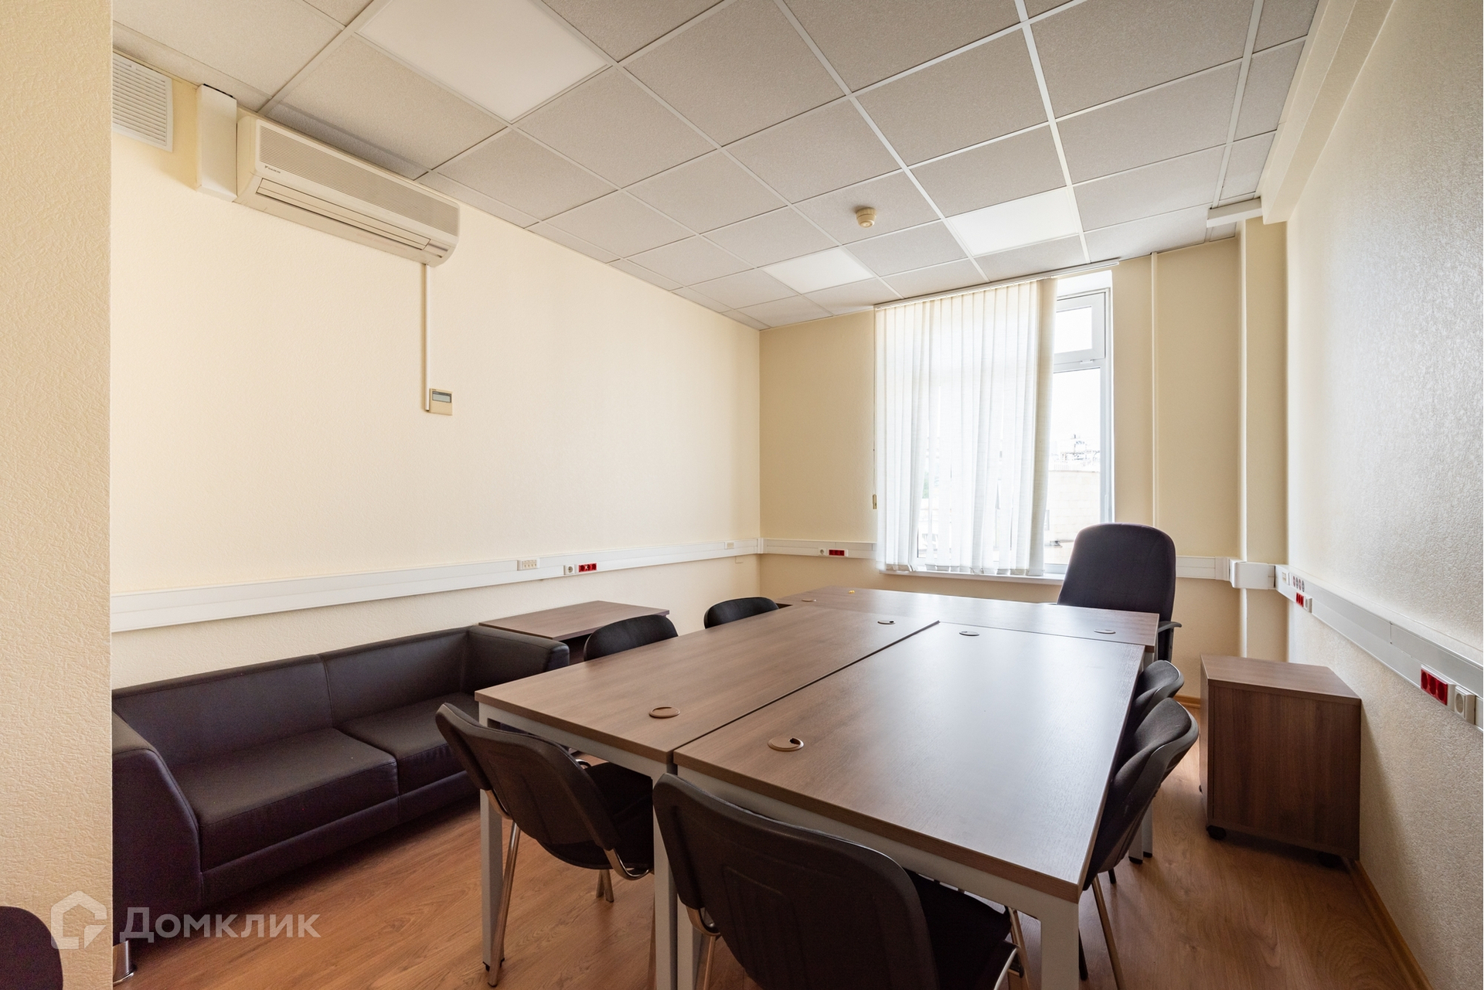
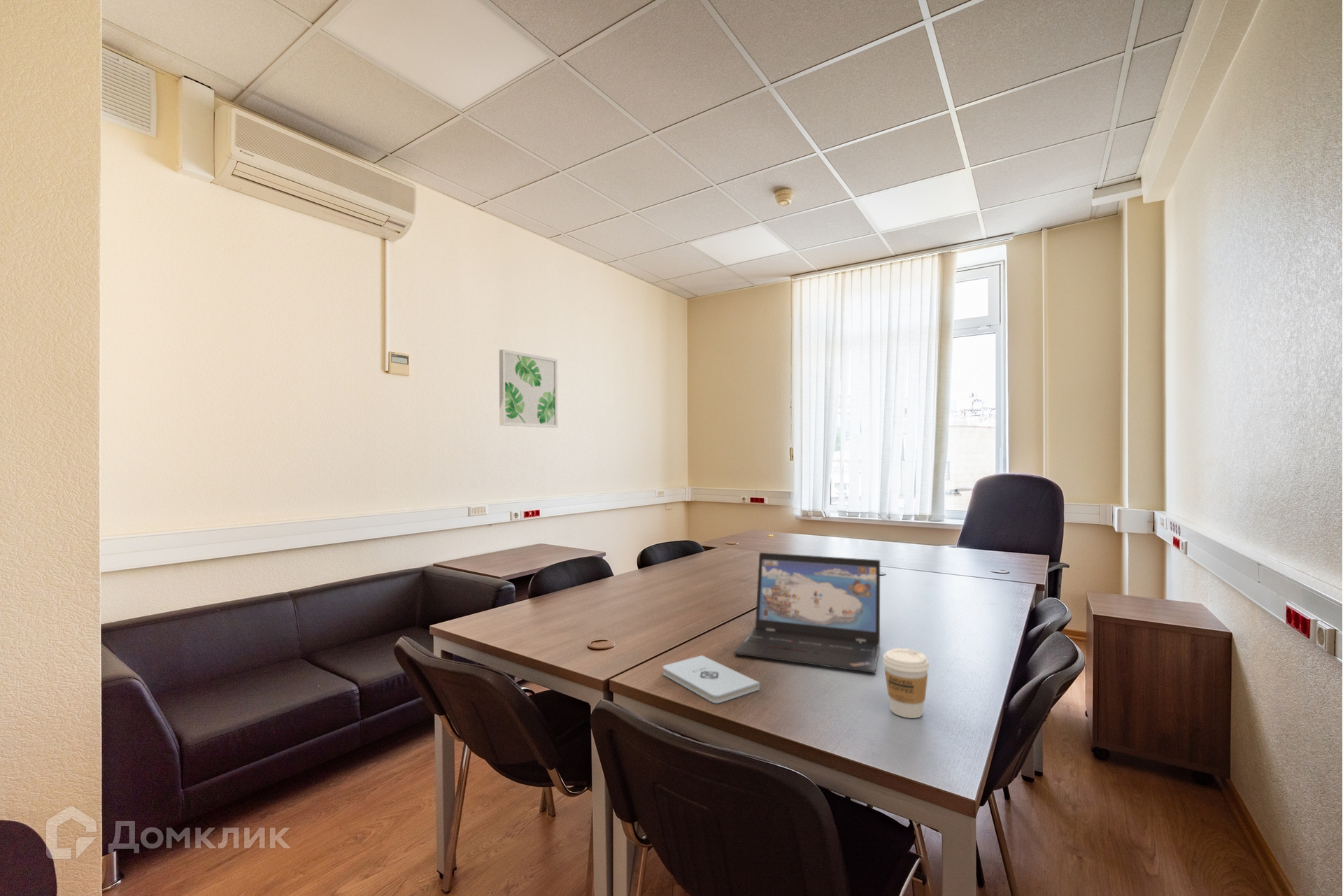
+ coffee cup (906, 682)
+ notepad (708, 677)
+ wall art (530, 390)
+ laptop (810, 606)
